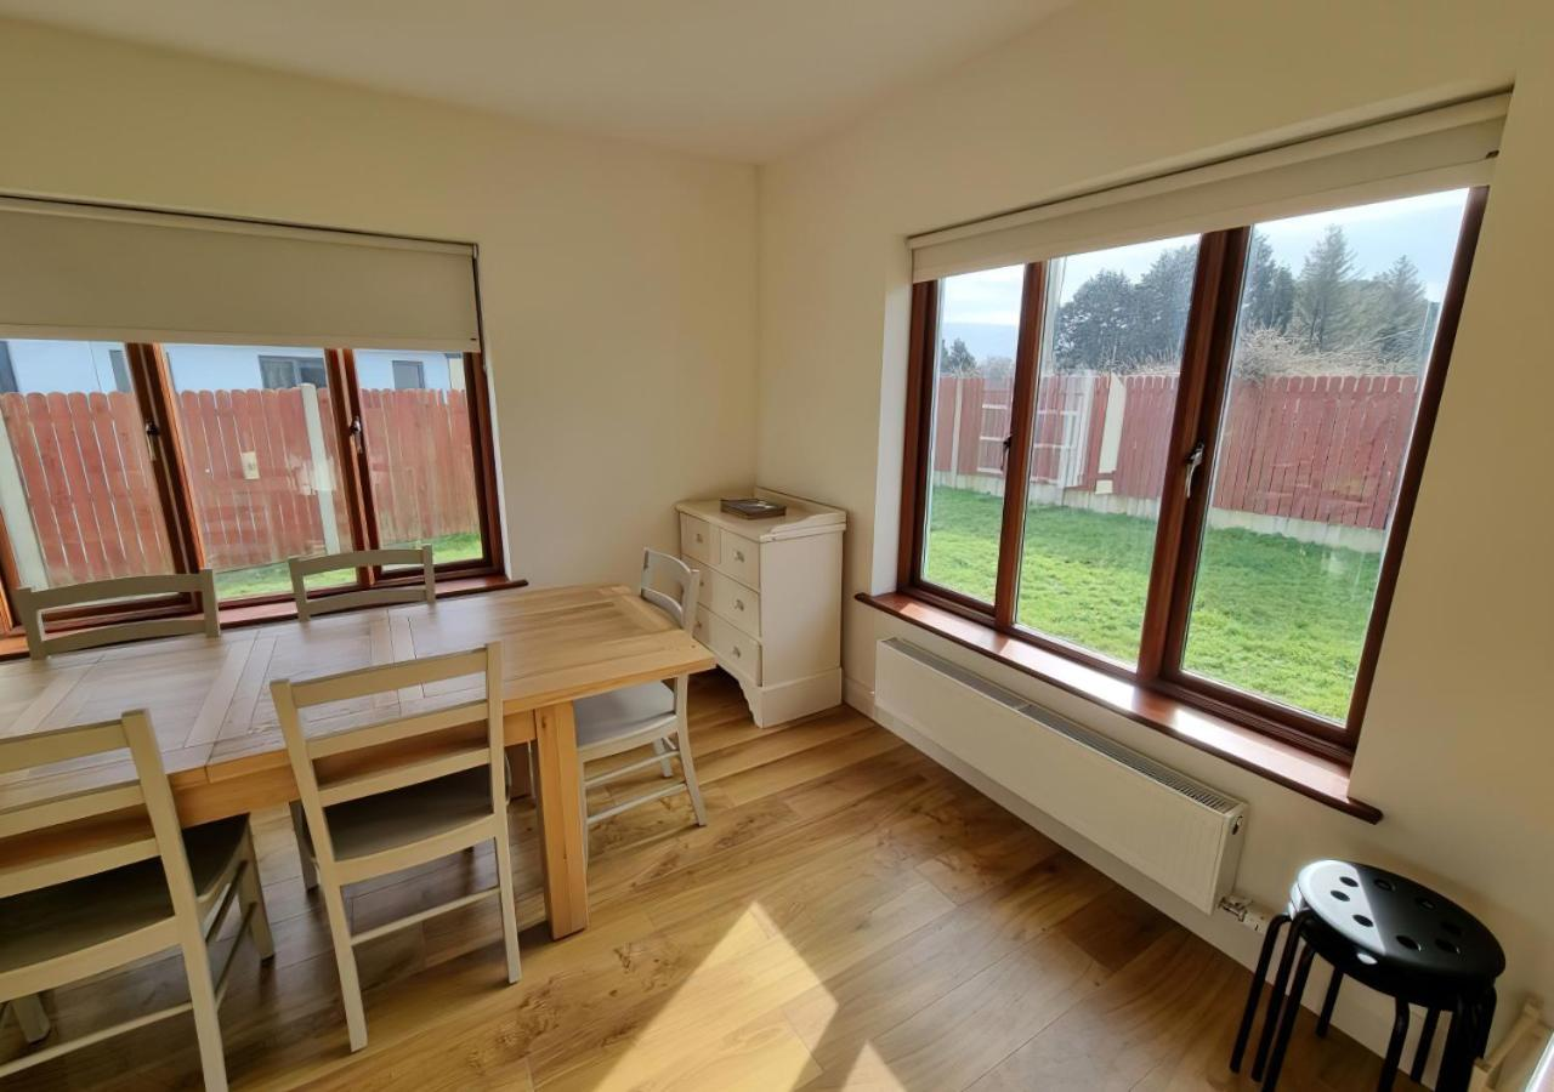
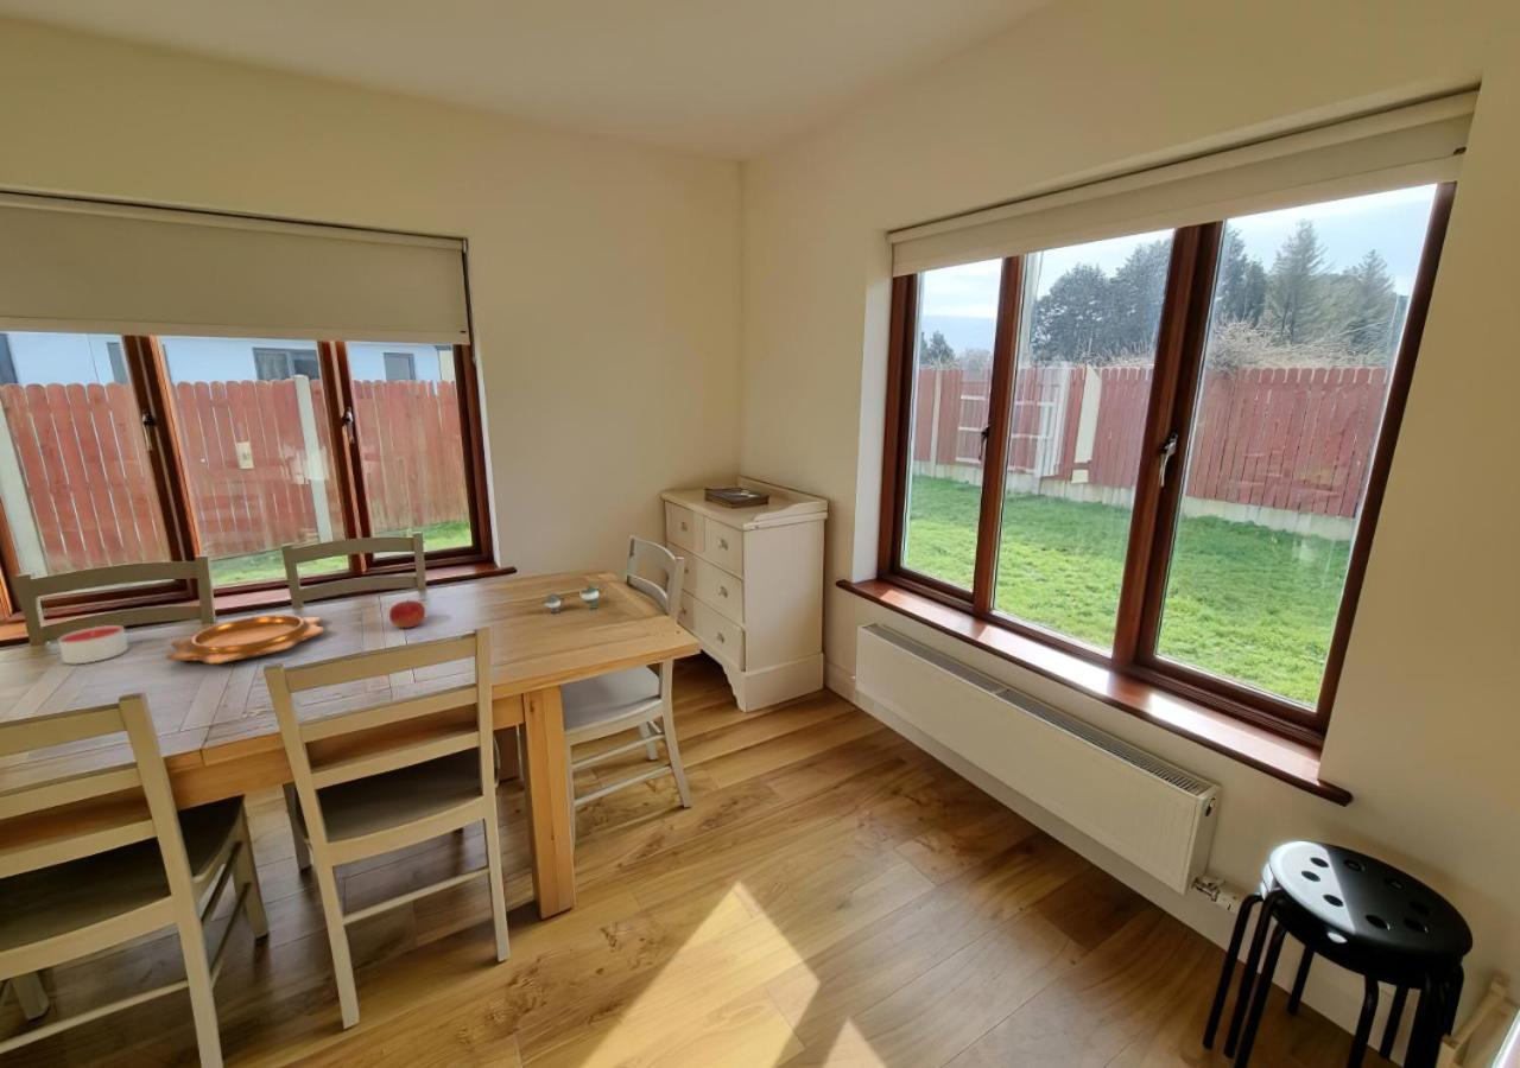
+ fruit (407, 612)
+ decorative bowl (249, 636)
+ teapot (581, 597)
+ candle (94, 643)
